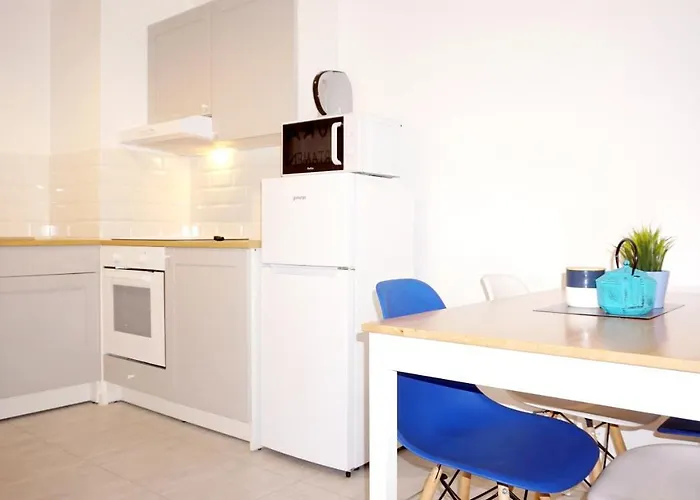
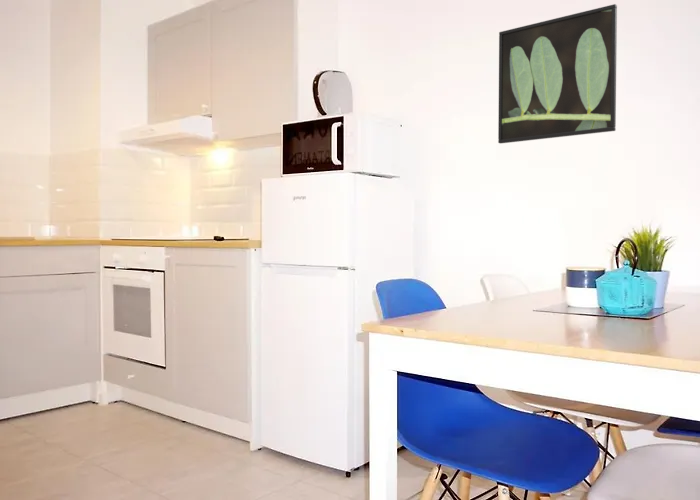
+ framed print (553, 78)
